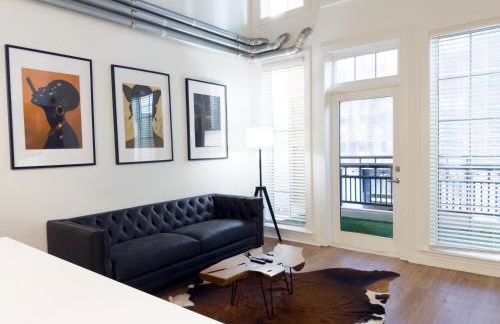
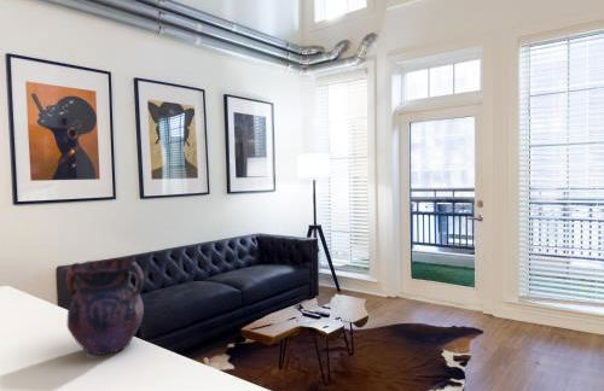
+ vase (106, 305)
